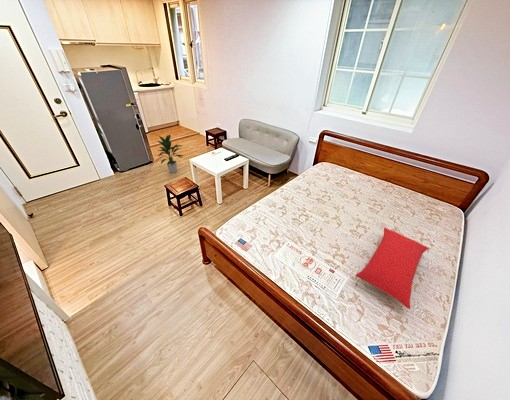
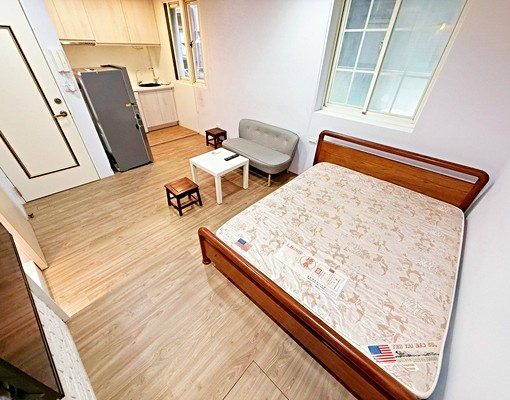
- pillow (394, 260)
- indoor plant (168, 153)
